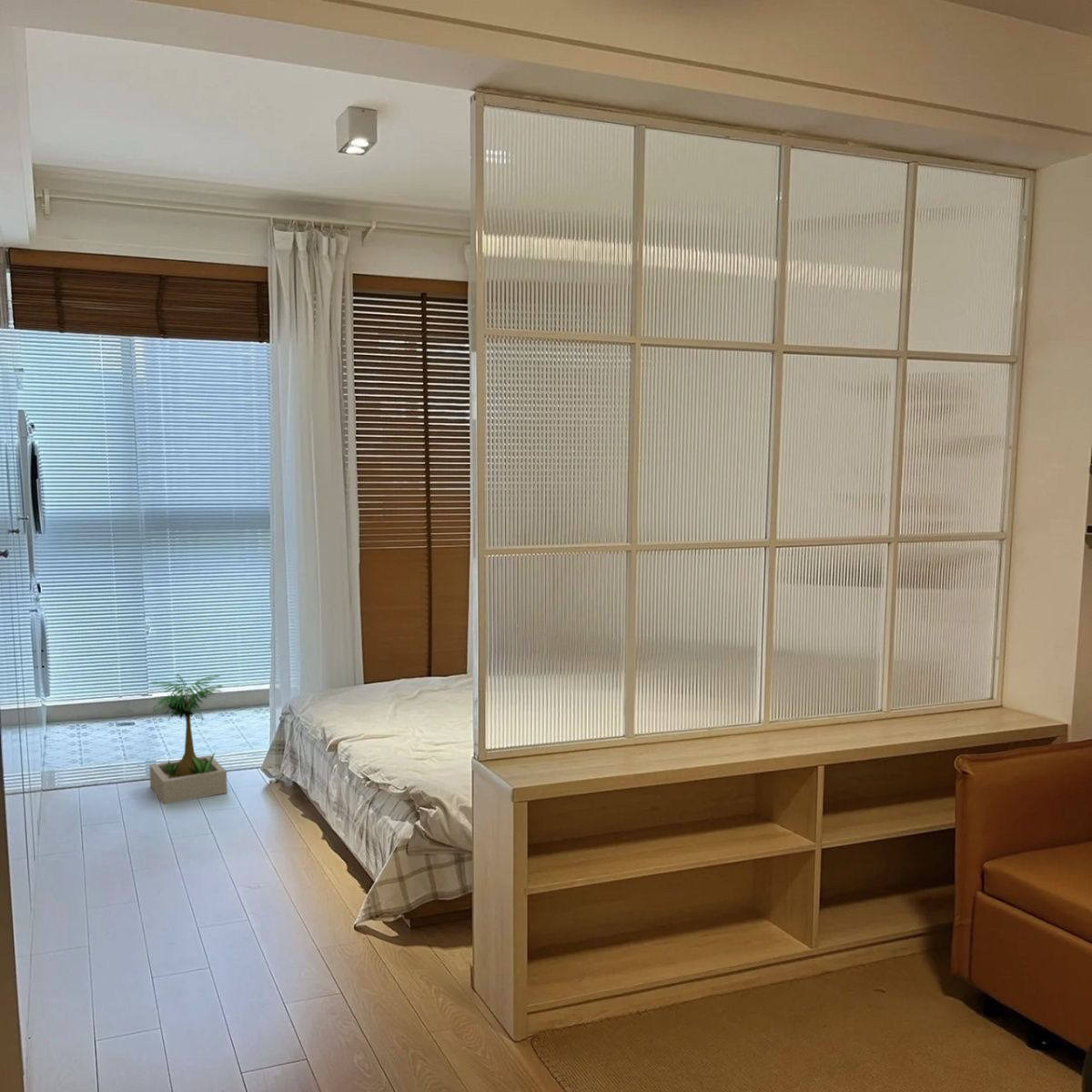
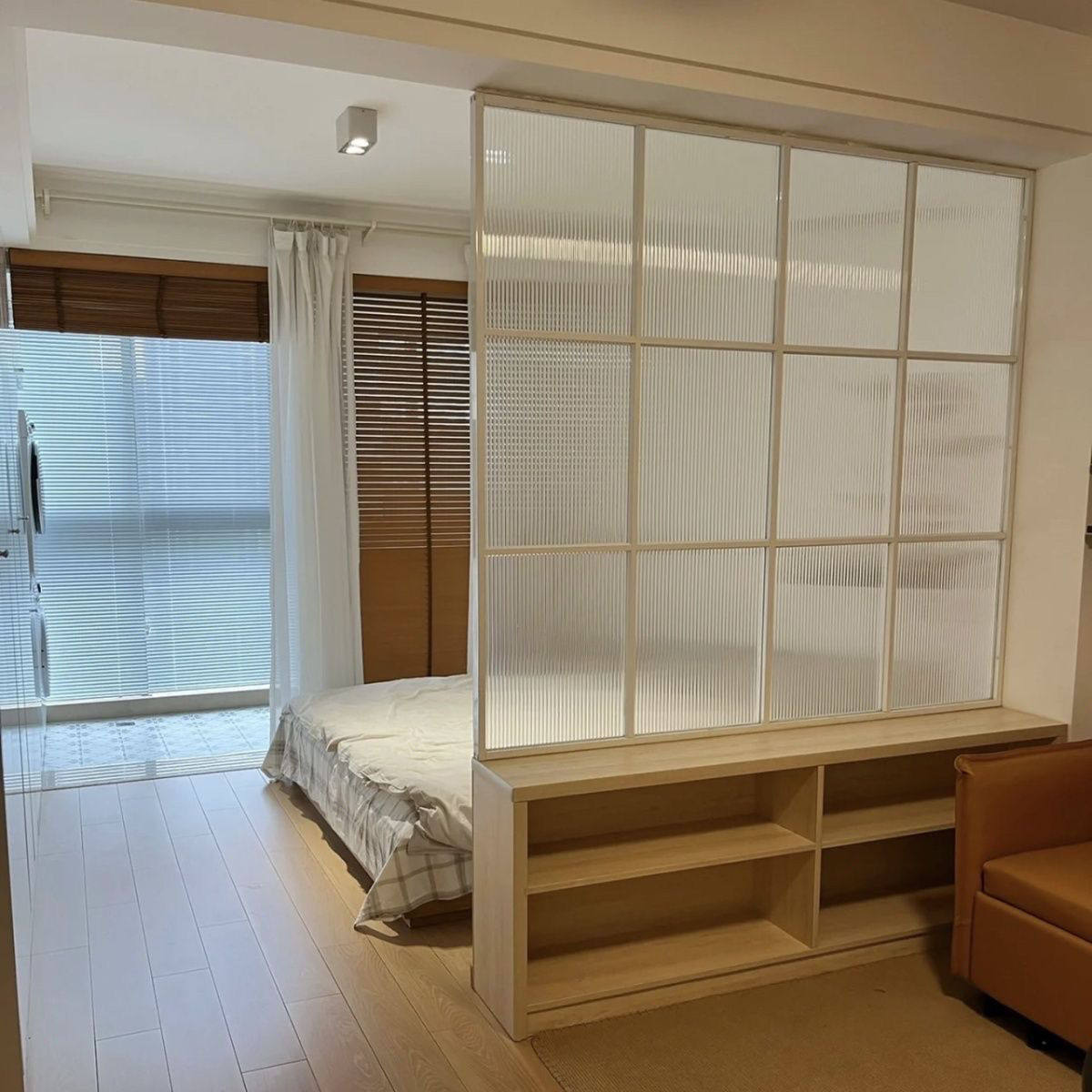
- potted plant (191, 733)
